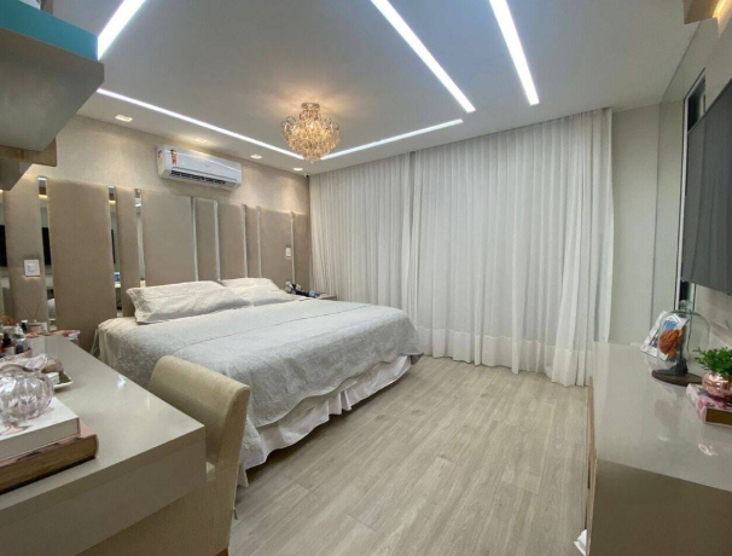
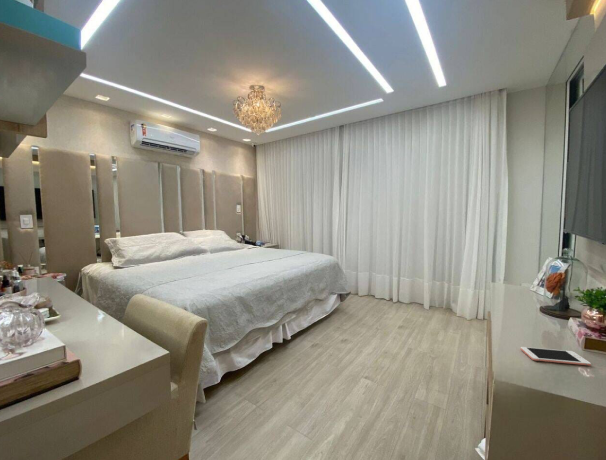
+ cell phone (553, 355)
